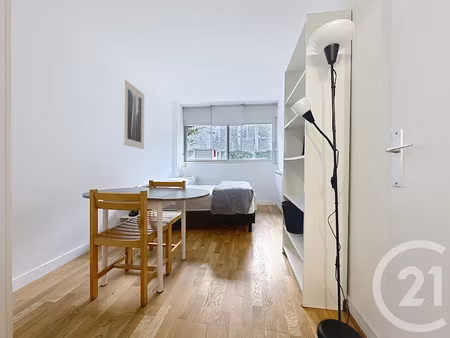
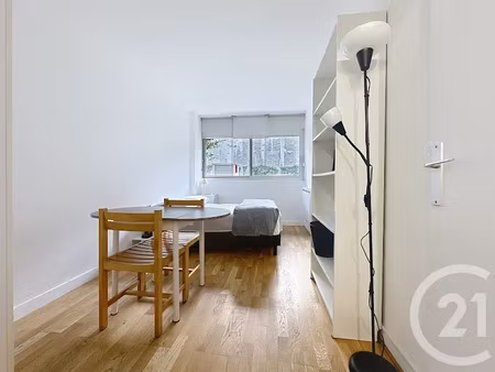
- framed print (134, 117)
